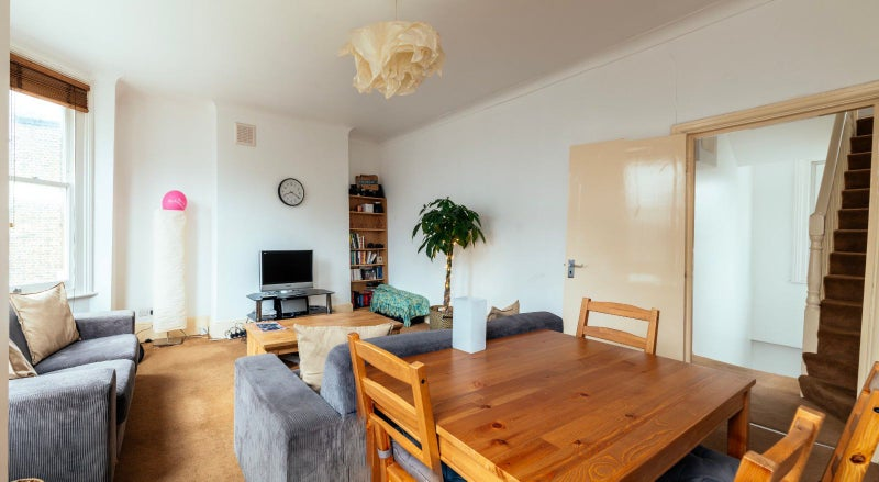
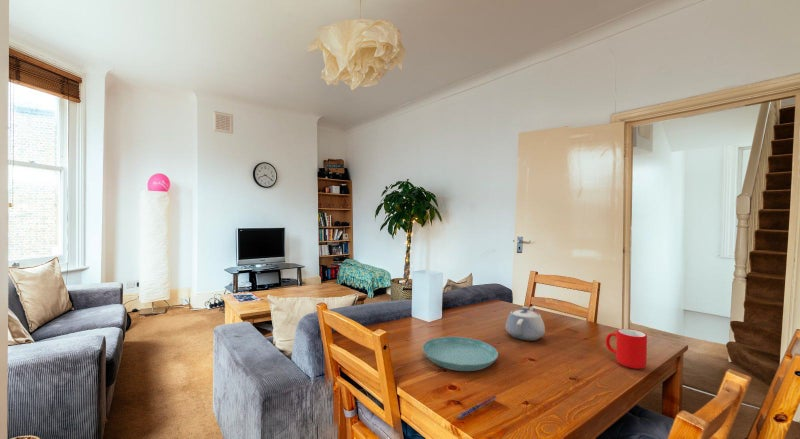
+ teapot (524, 321)
+ pen (477, 405)
+ cup (624, 347)
+ saucer (459, 353)
